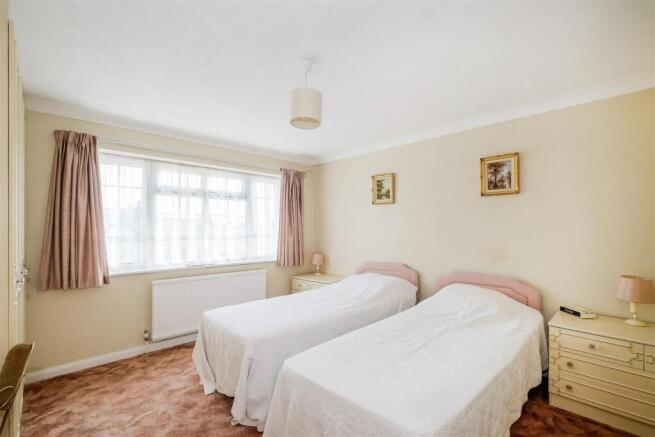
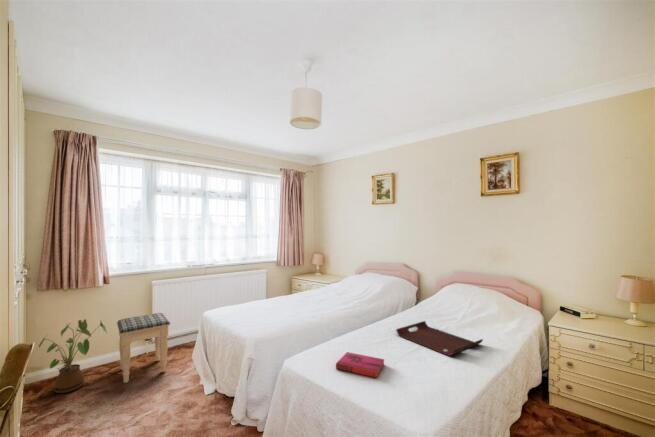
+ serving tray (437, 336)
+ footstool (143, 339)
+ hardback book (360, 364)
+ house plant (74, 355)
